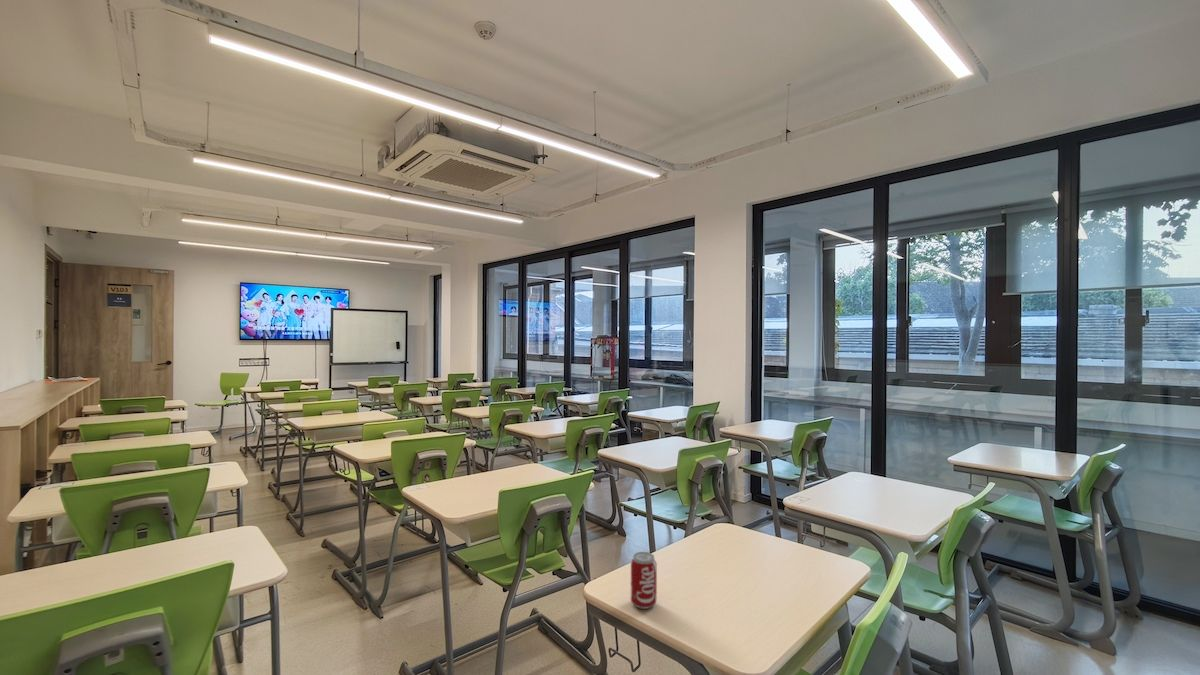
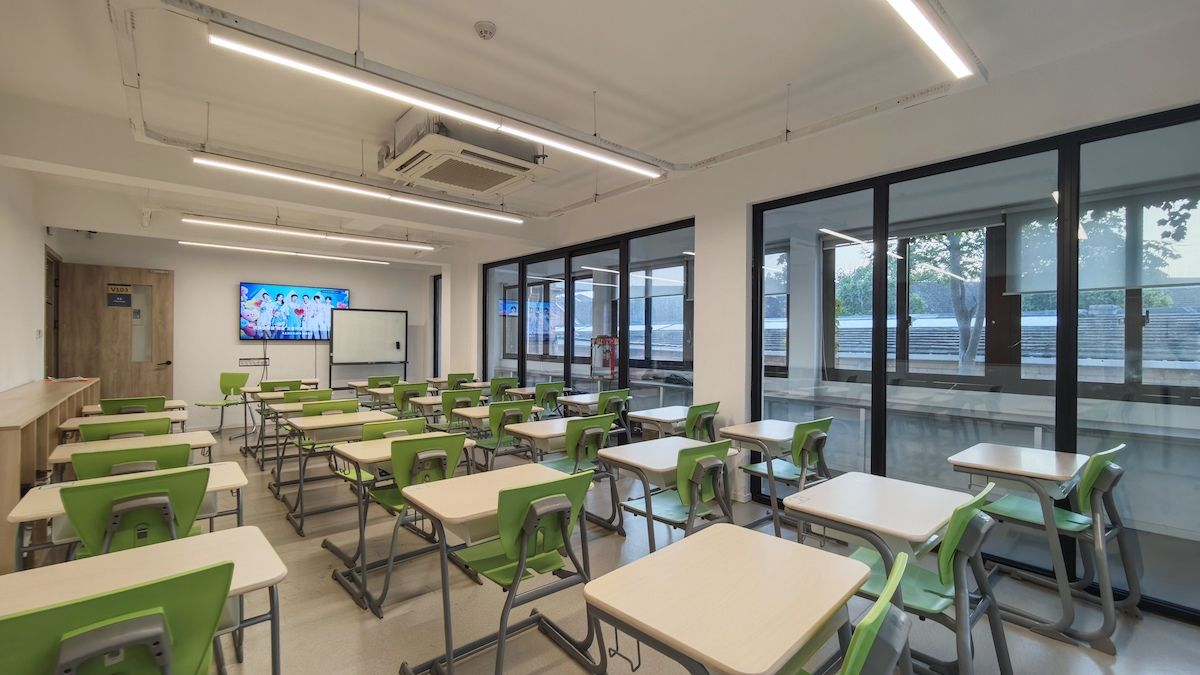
- beverage can (643, 580)
